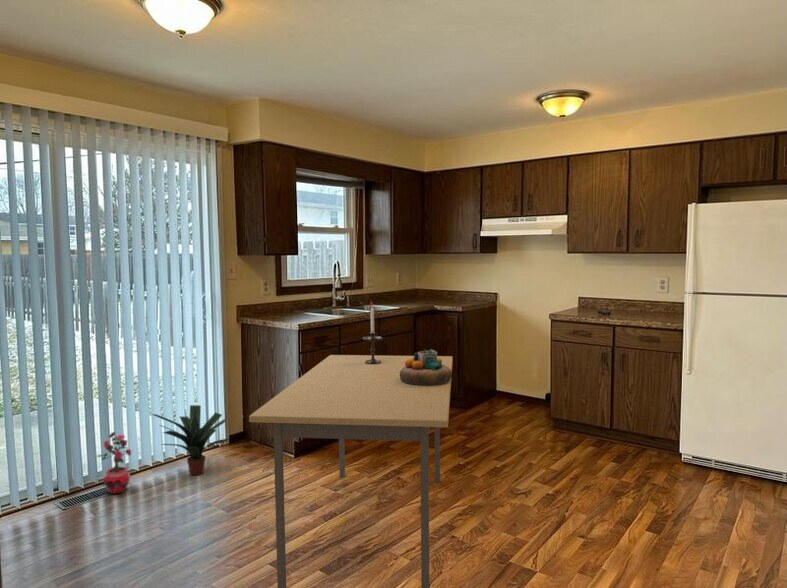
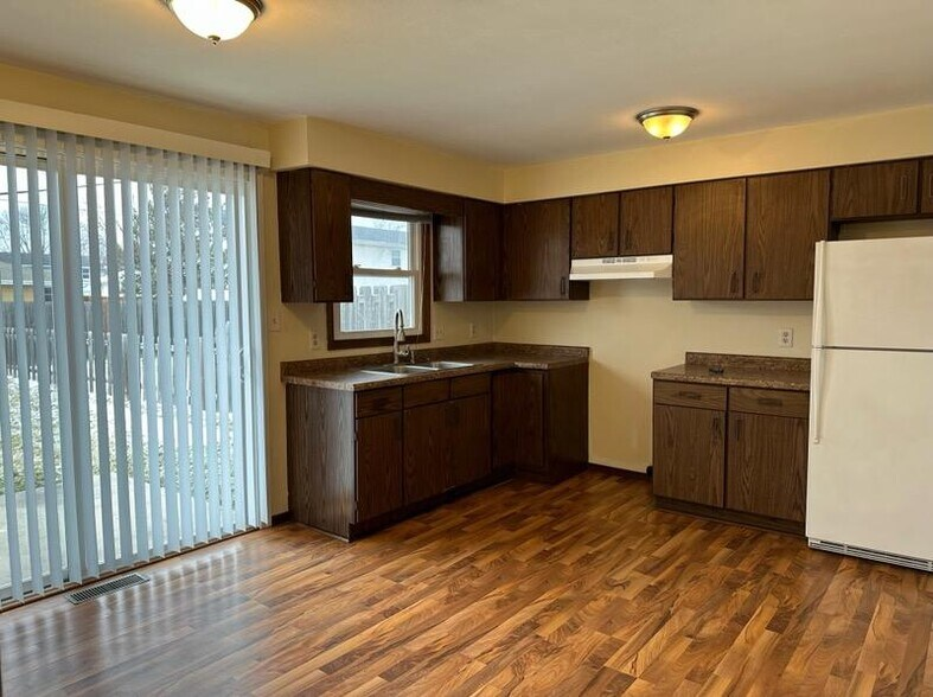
- potted plant (114, 461)
- candlestick (372, 331)
- dining table (374, 439)
- decorative bowl (425, 364)
- potted plant (190, 439)
